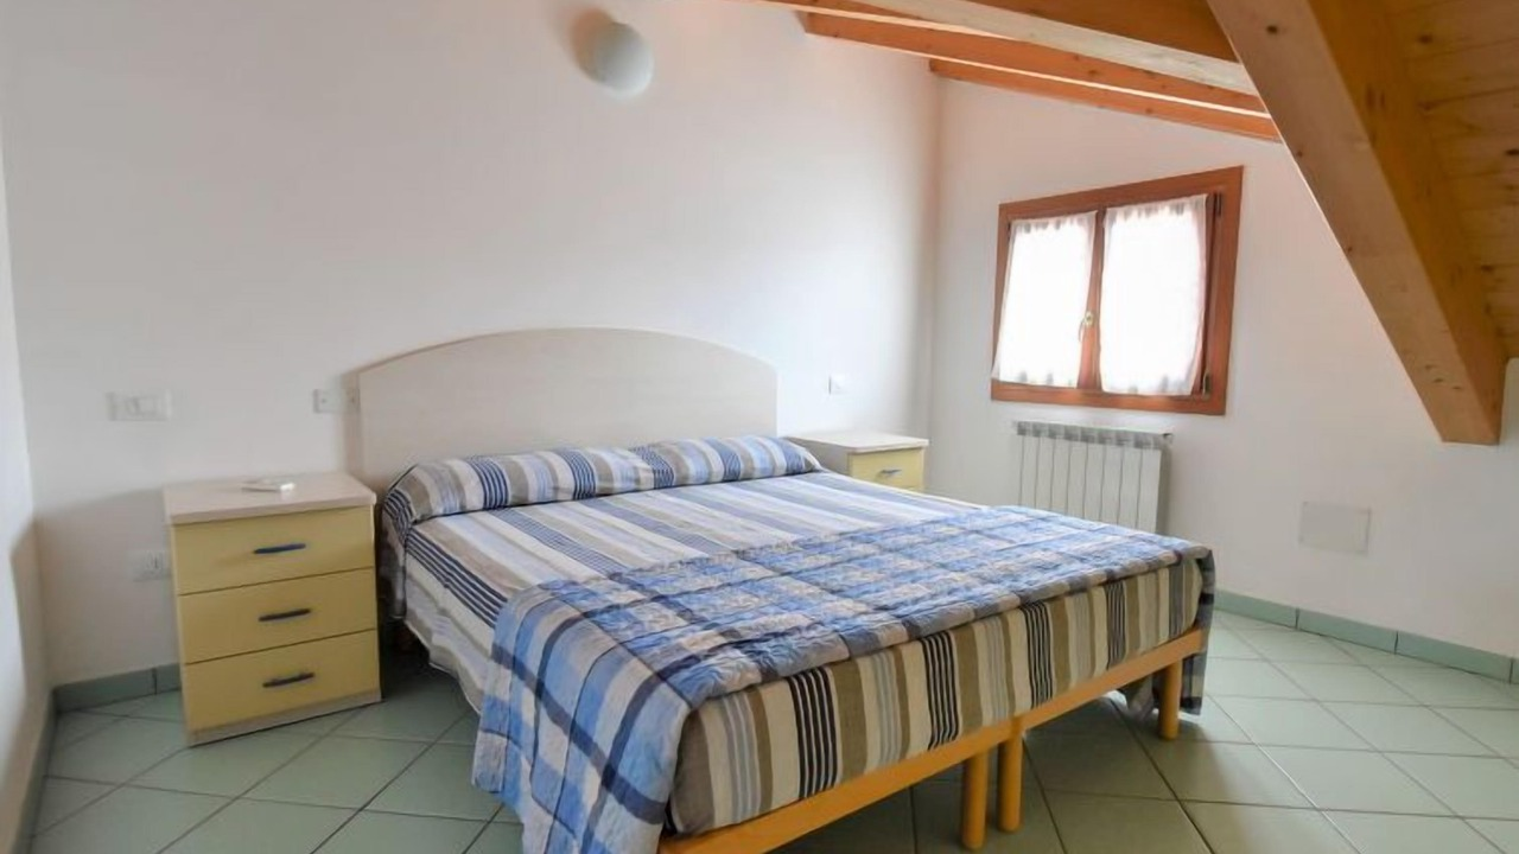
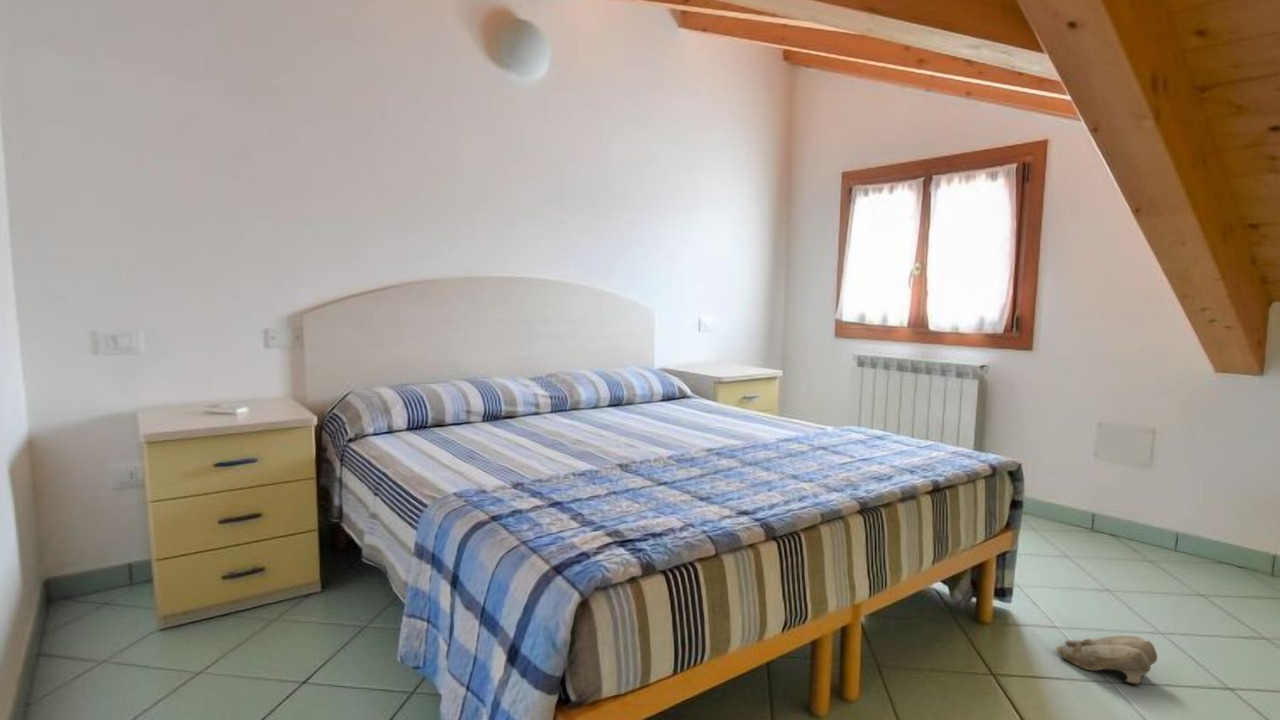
+ slippers (1105, 649)
